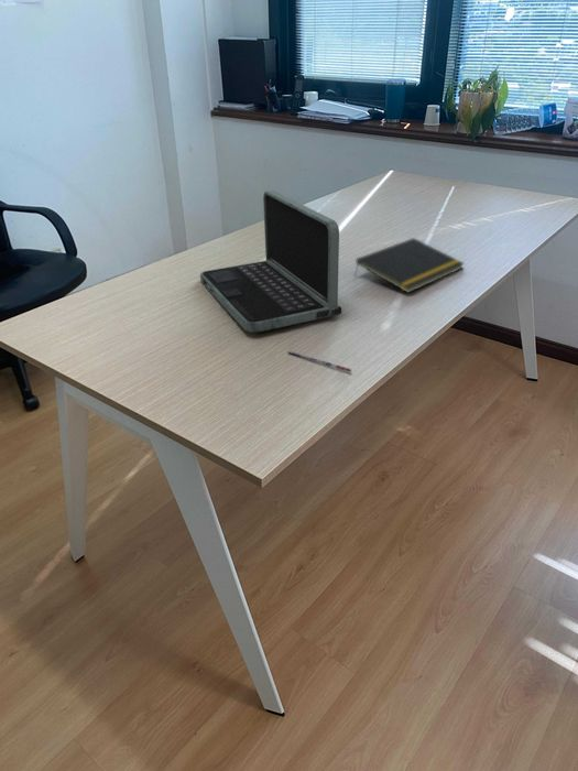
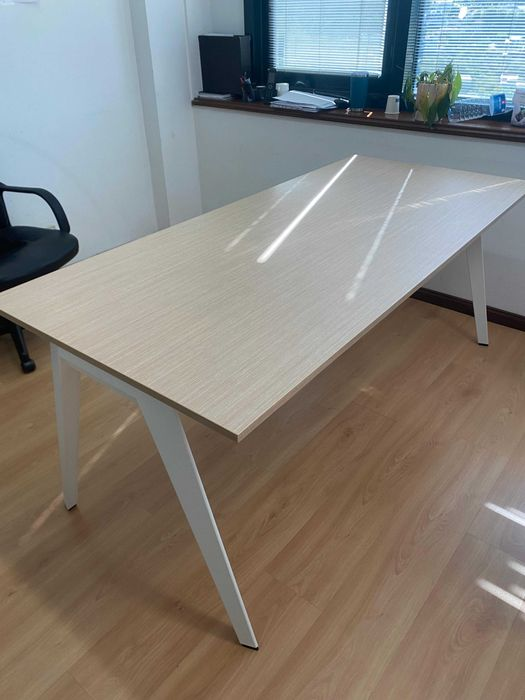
- pen (318, 360)
- laptop (266, 251)
- notepad (411, 263)
